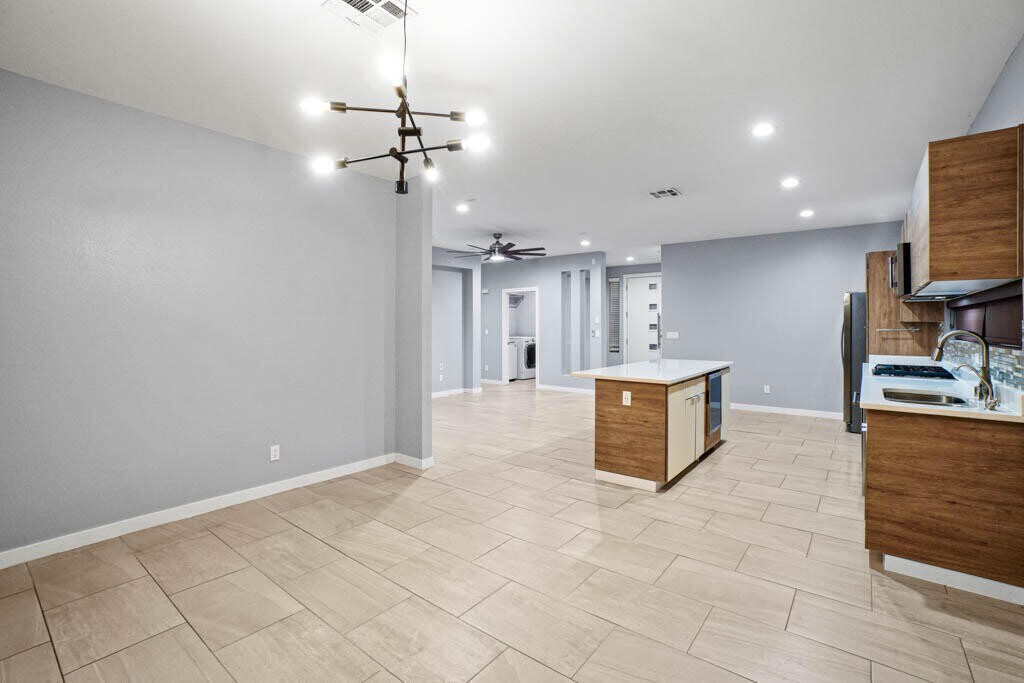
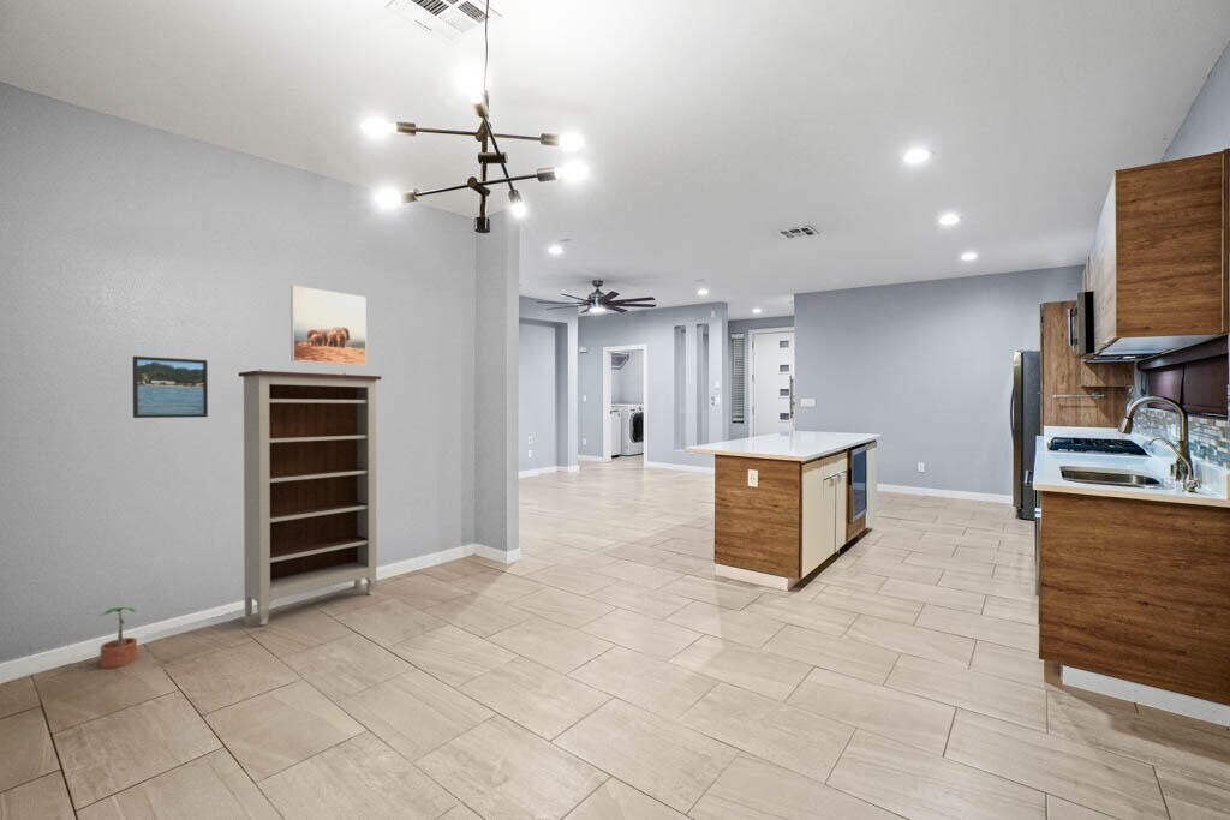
+ bookshelf (314, 487)
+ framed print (330, 327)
+ potted plant (119, 634)
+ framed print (171, 388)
